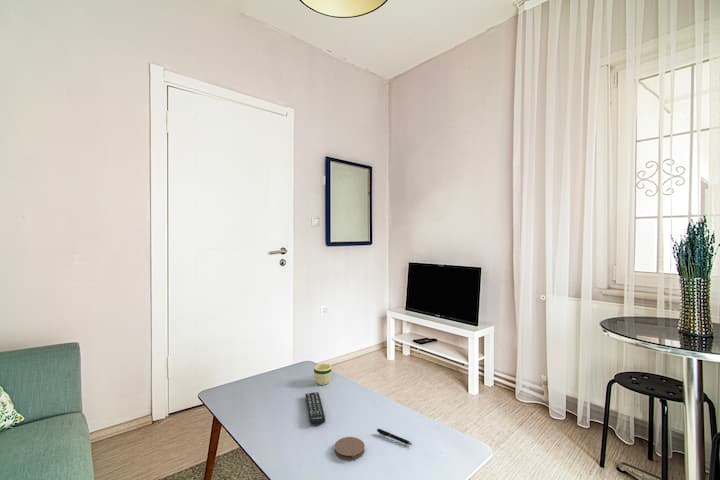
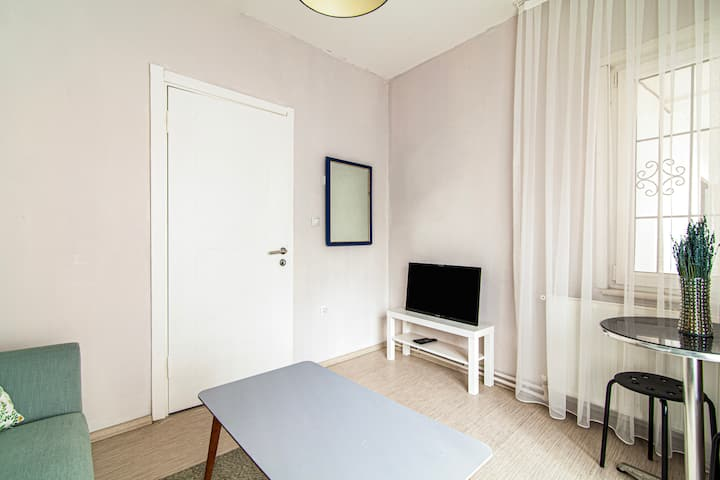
- pen (394, 436)
- remote control (314, 407)
- mug (324, 373)
- coaster (349, 447)
